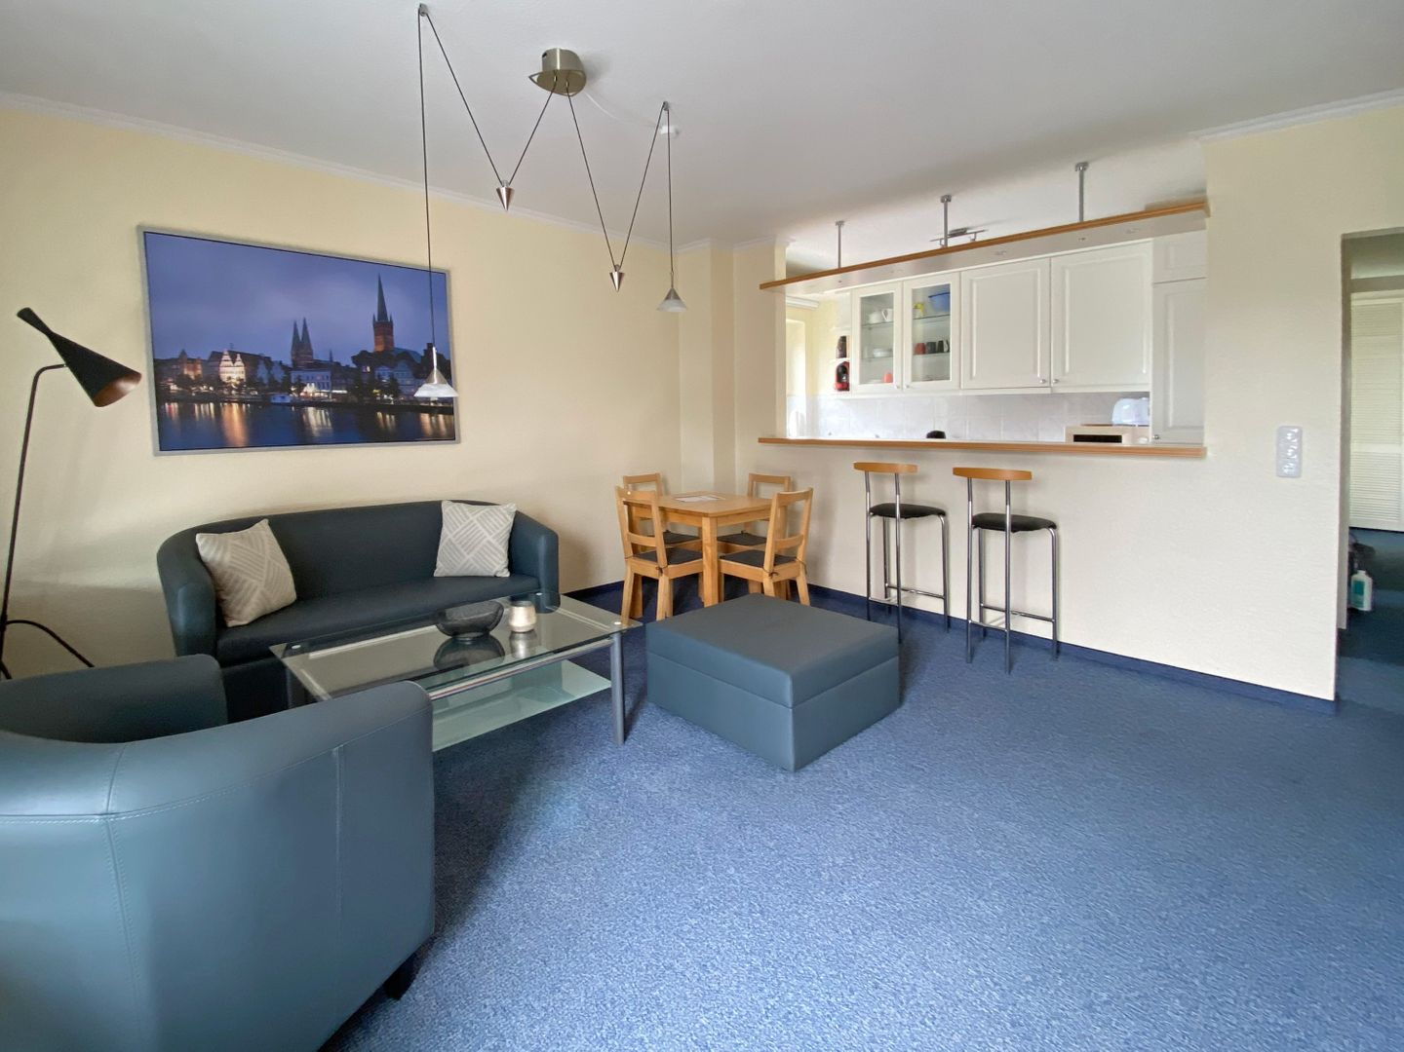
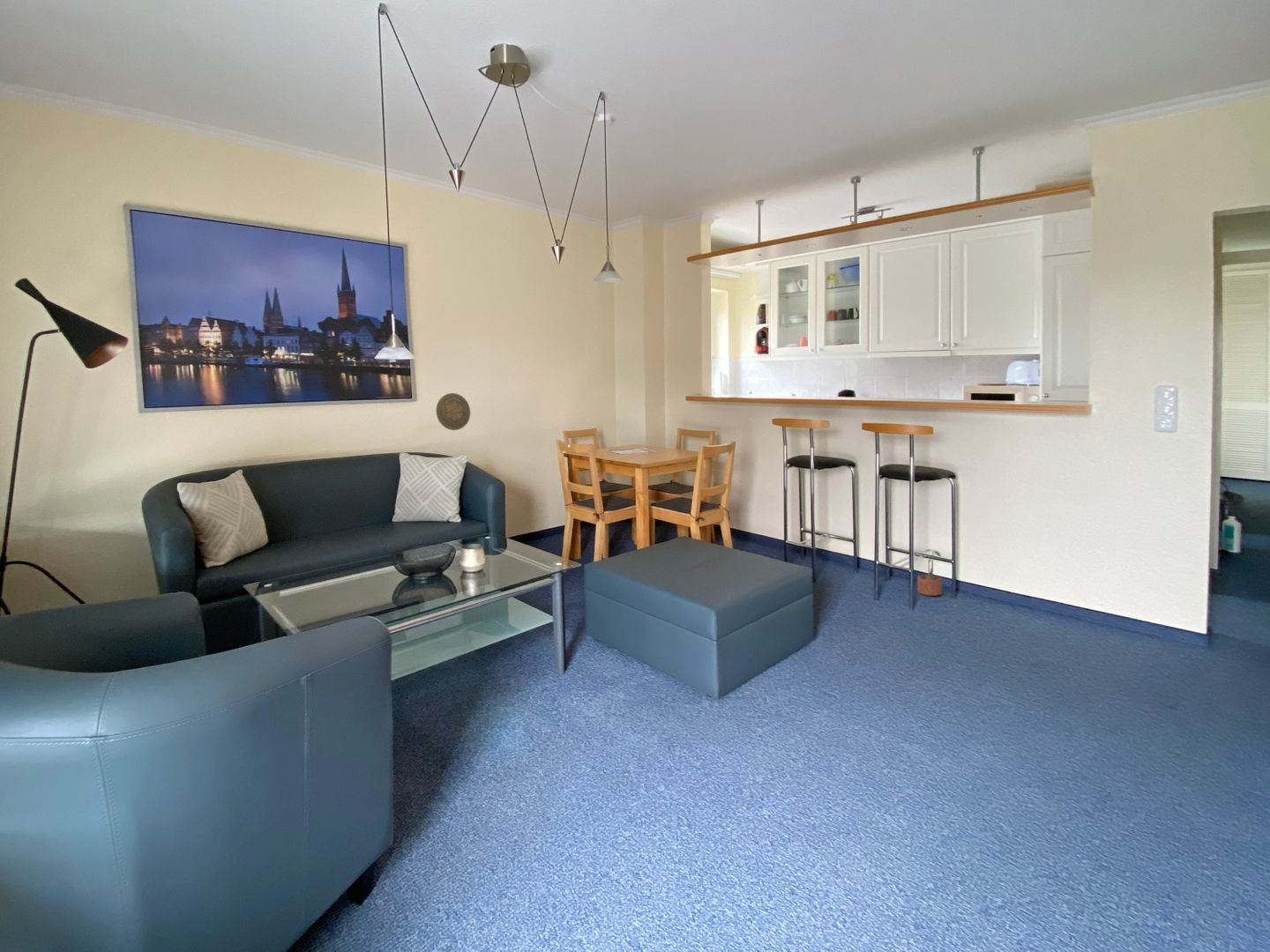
+ potted plant (931, 571)
+ decorative plate (454, 411)
